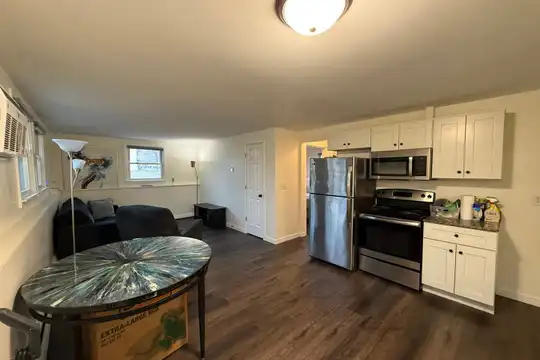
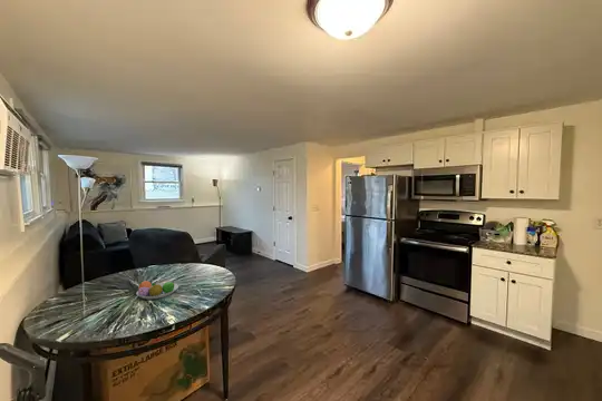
+ fruit bowl (158, 285)
